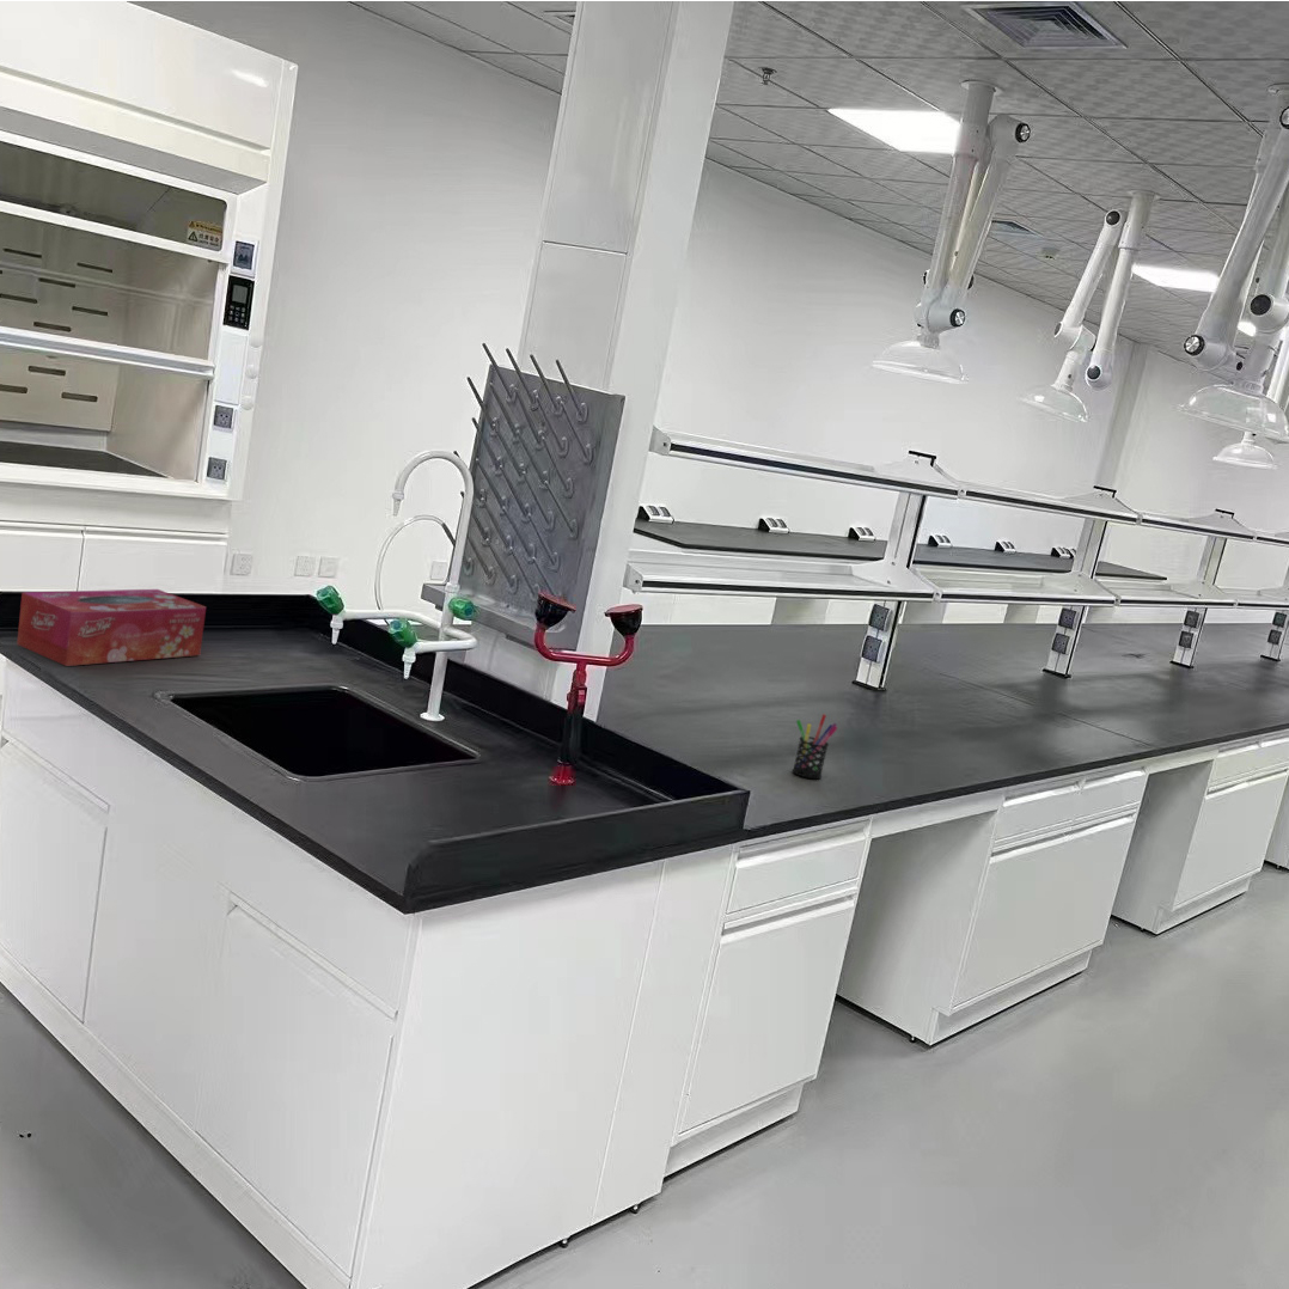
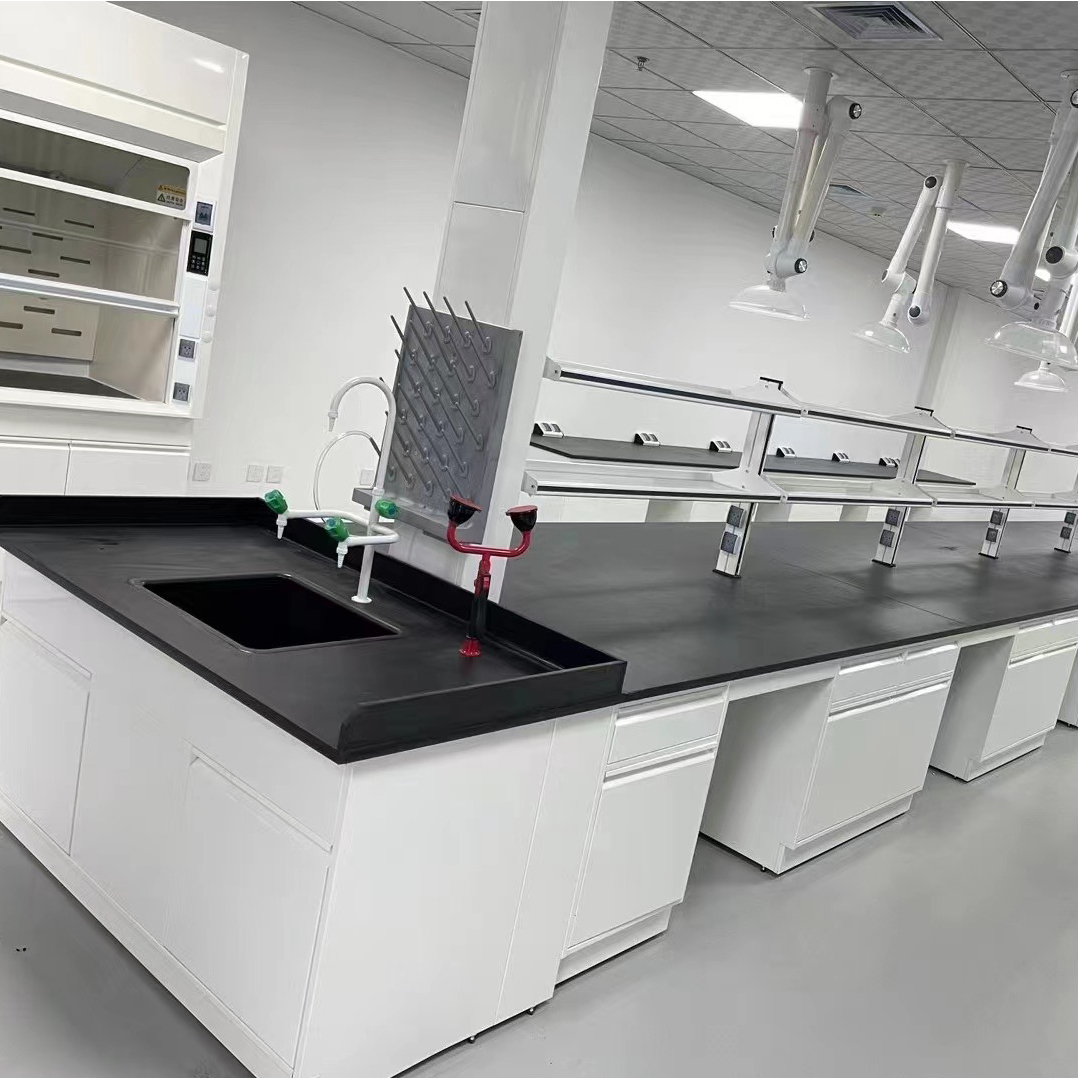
- tissue box (114, 624)
- pen holder (810, 744)
